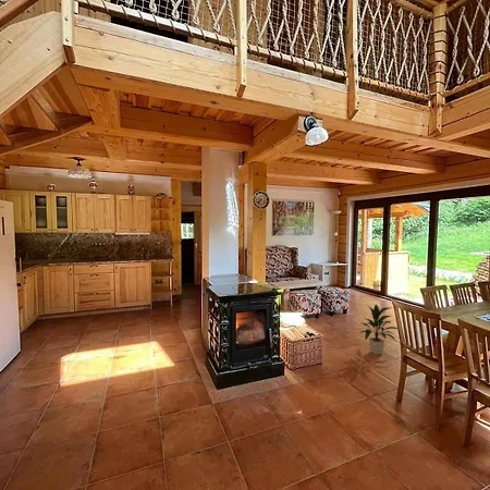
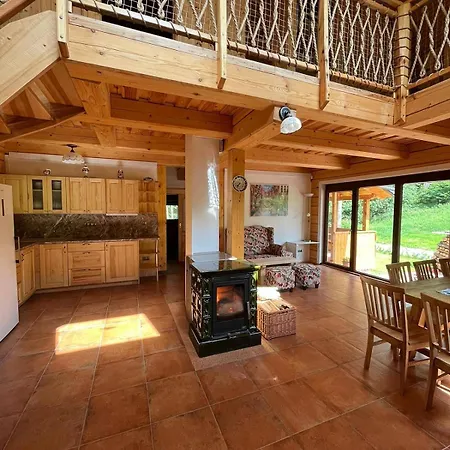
- indoor plant (377, 327)
